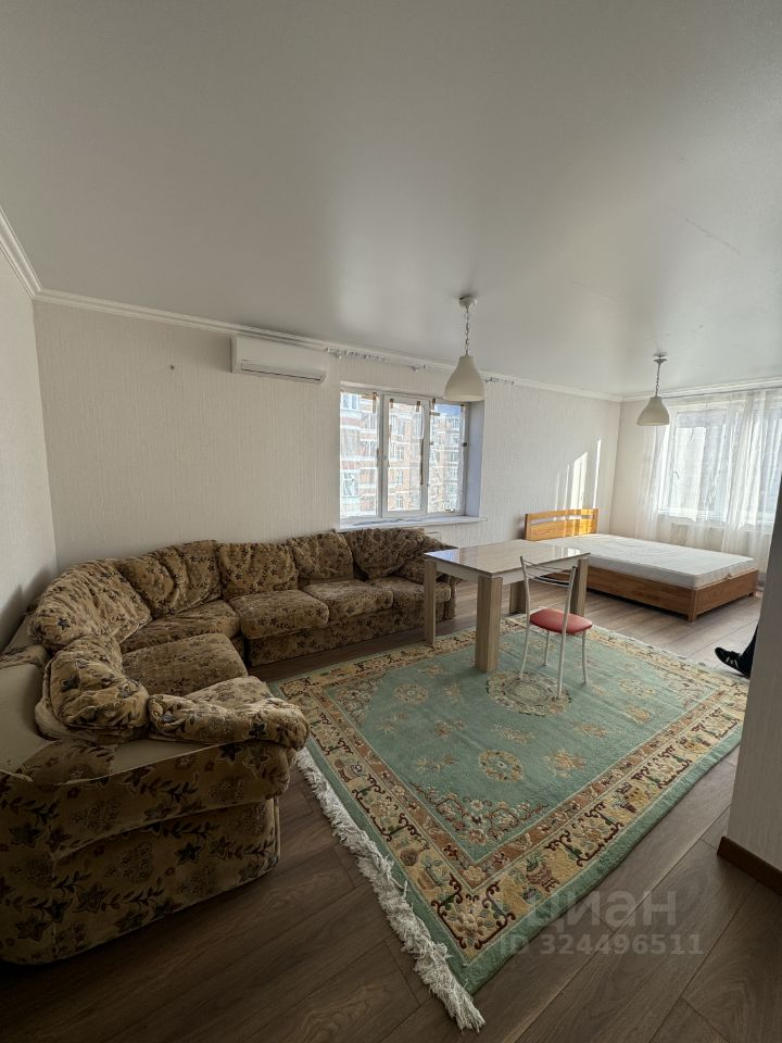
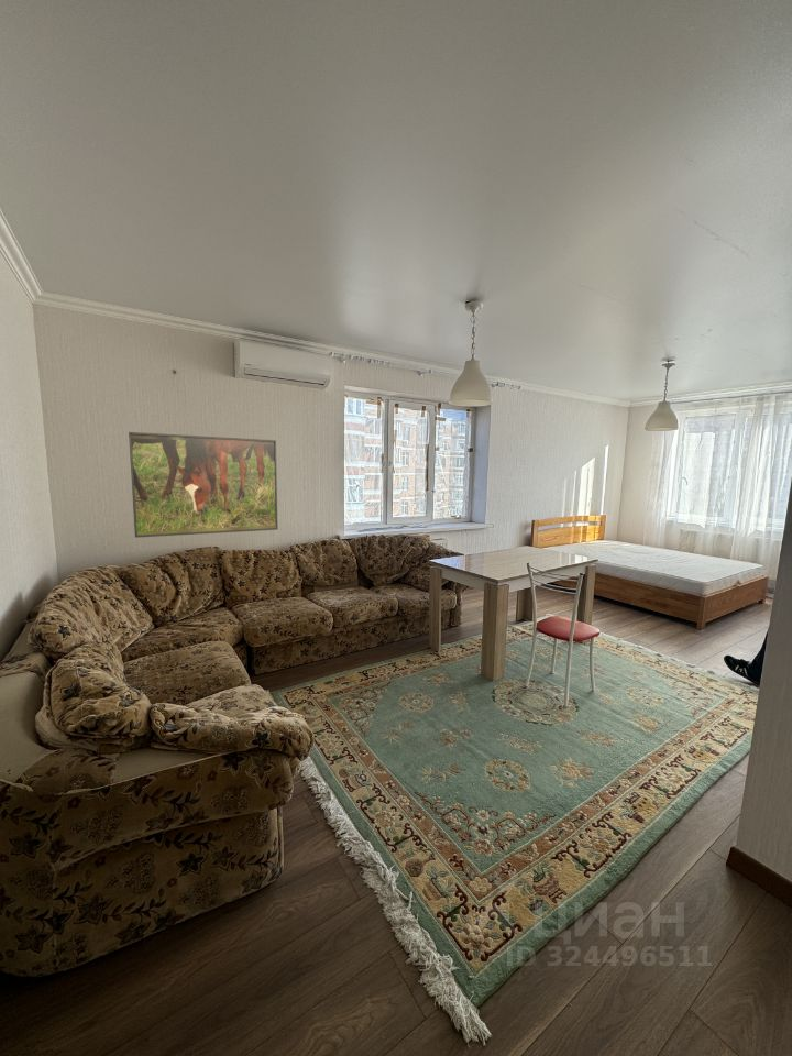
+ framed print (210, 485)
